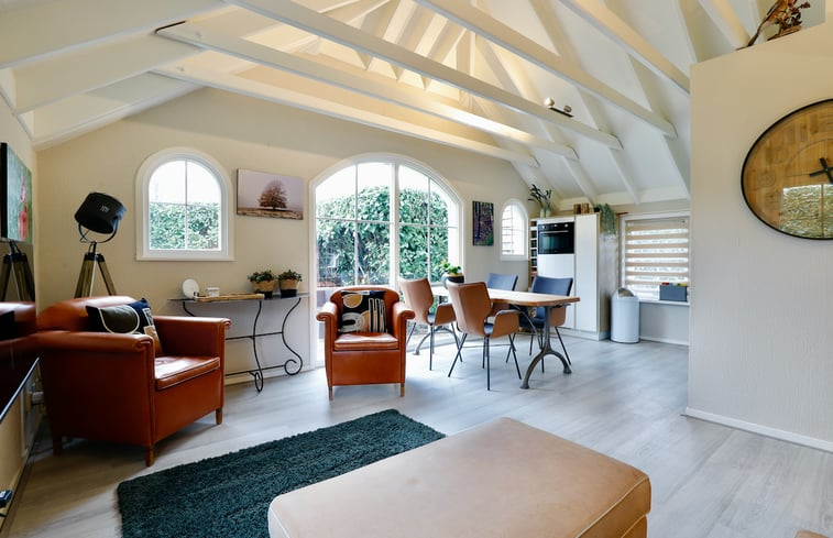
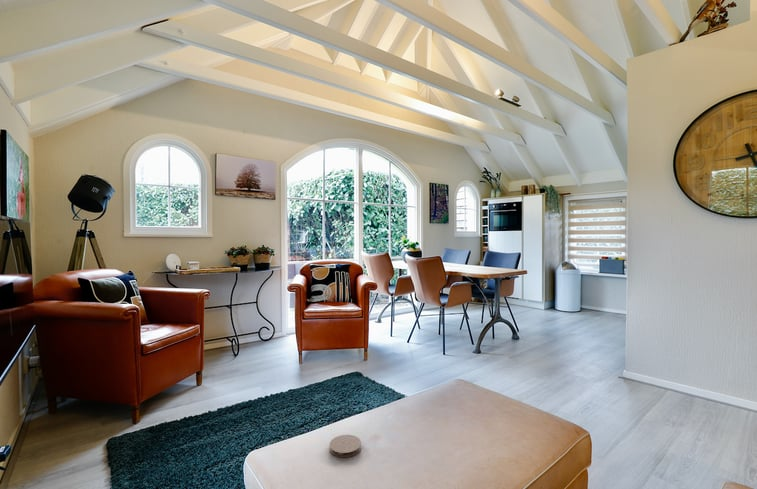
+ coaster (345, 445)
